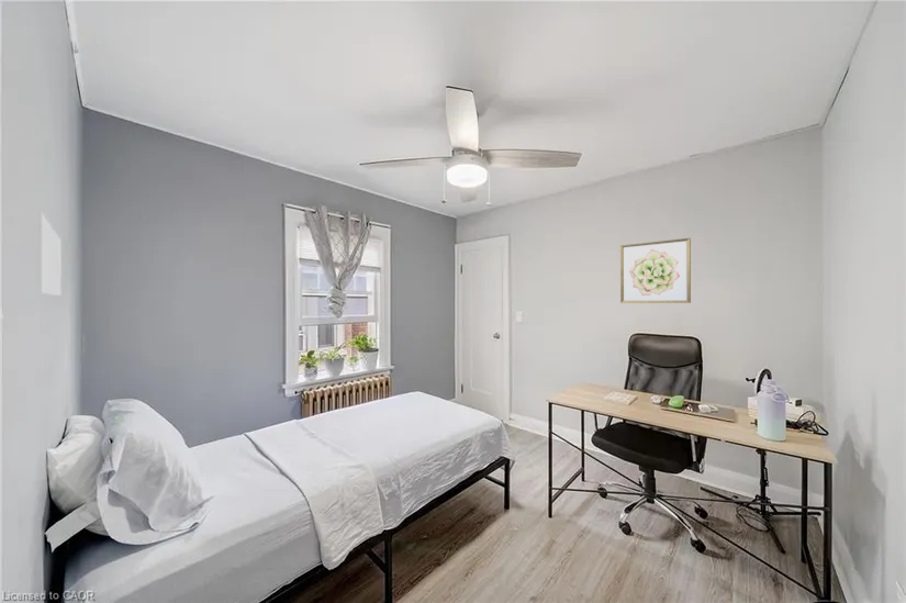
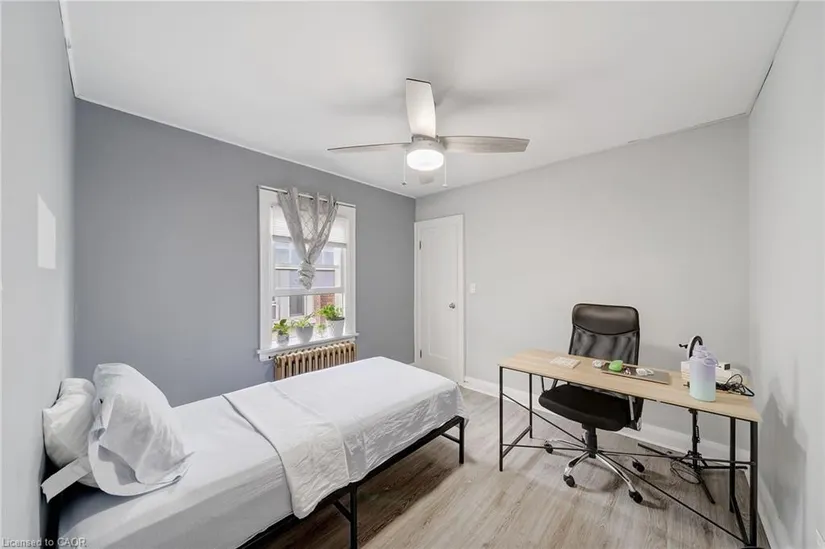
- wall art (653, 272)
